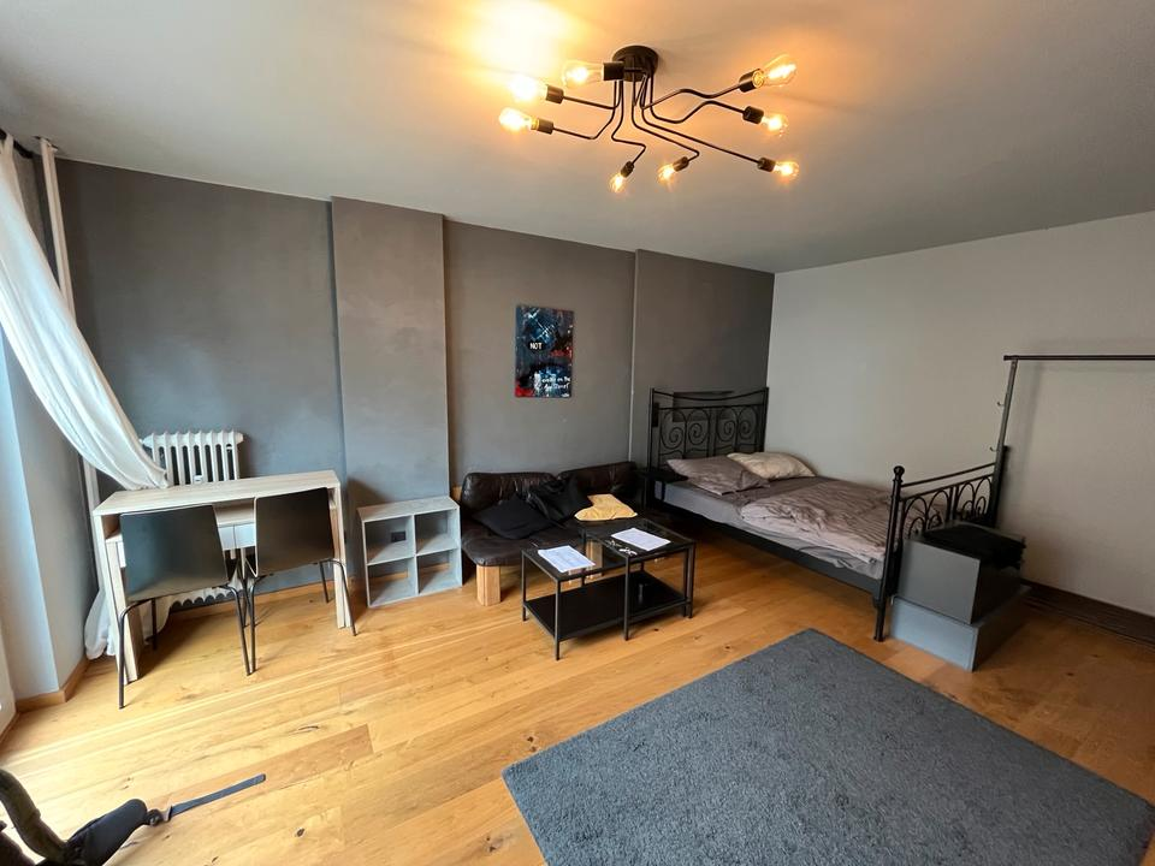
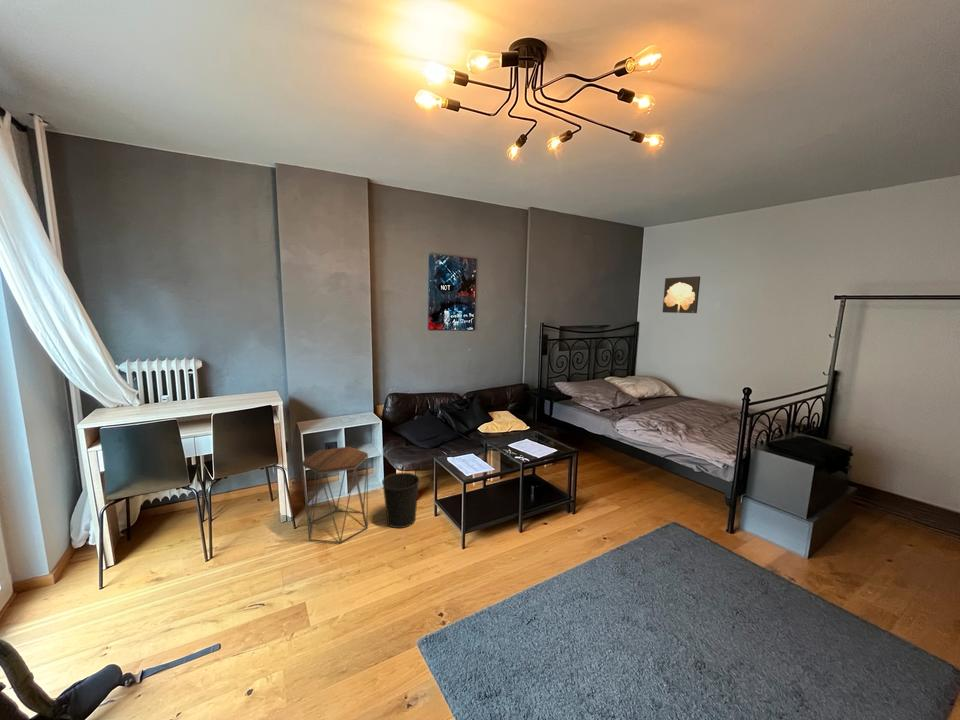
+ wall art (680, 295)
+ wastebasket (401, 500)
+ side table (339, 493)
